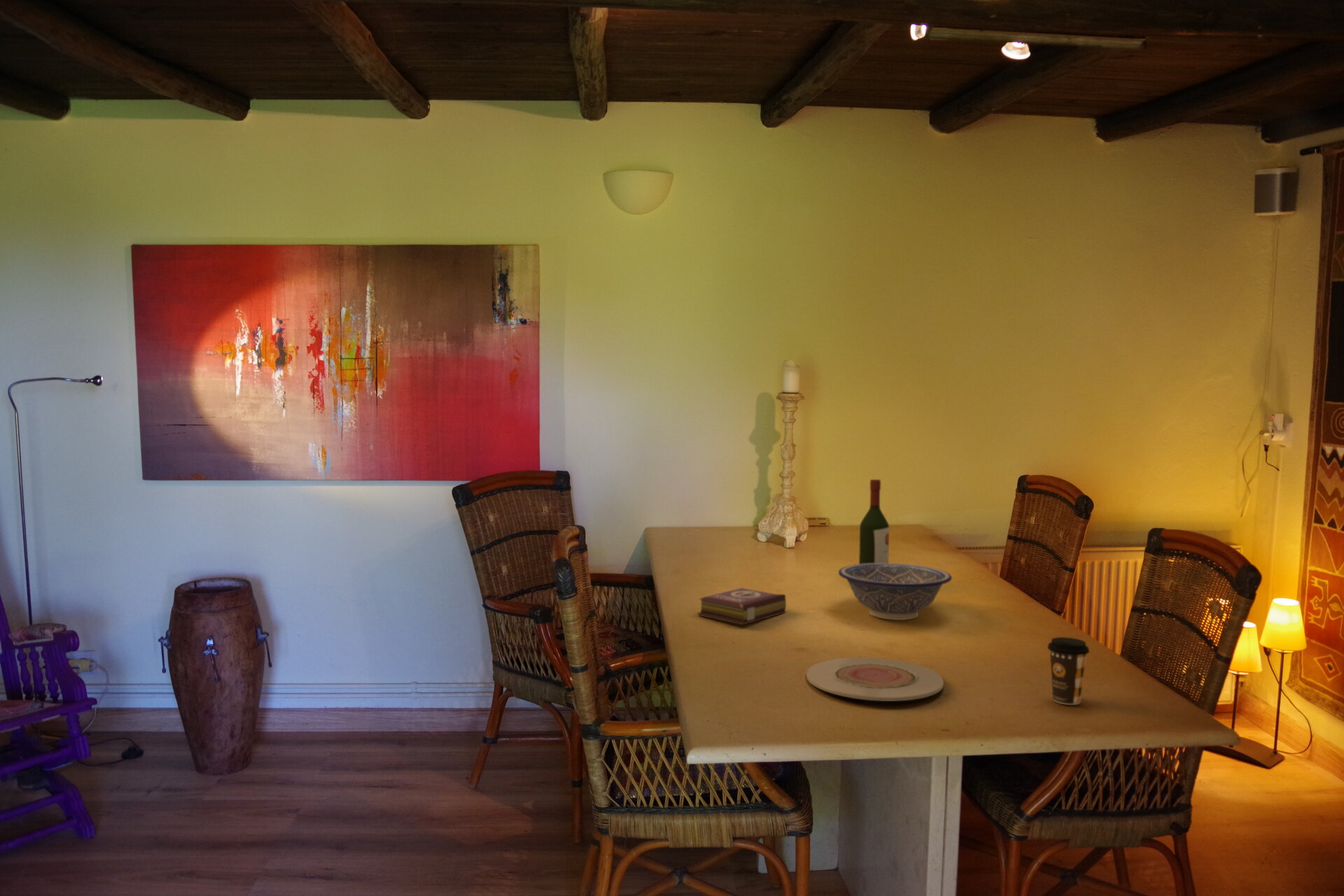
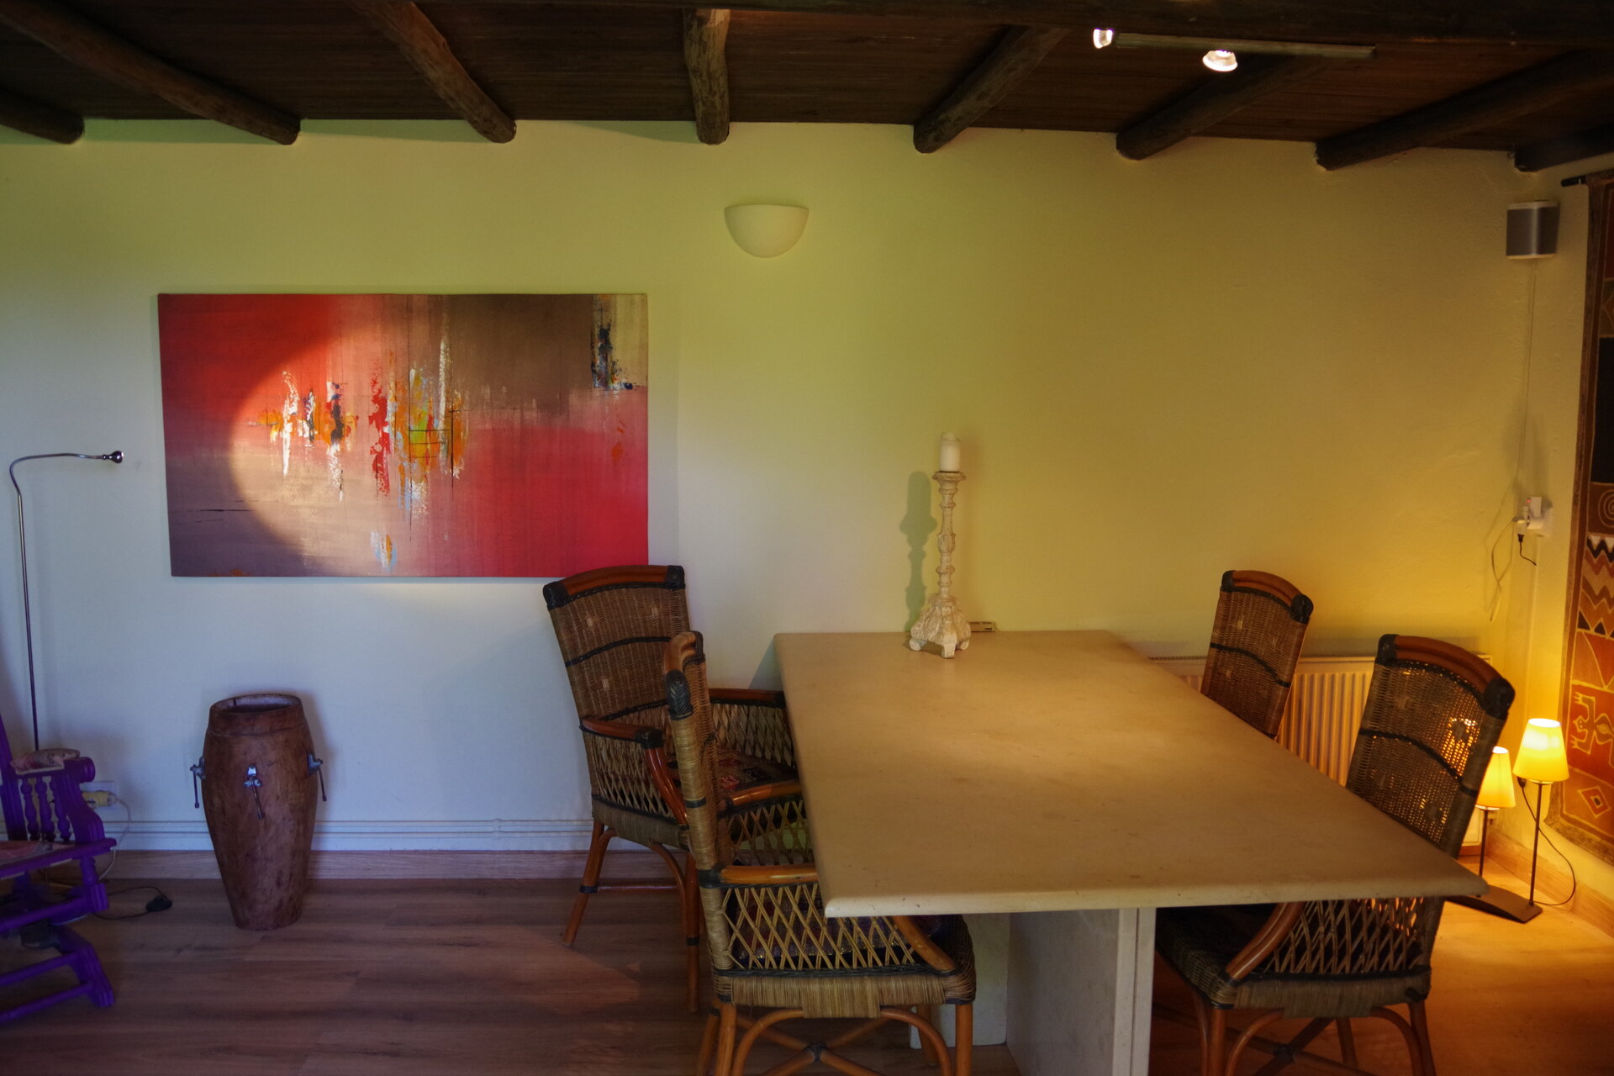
- decorative bowl (894, 594)
- coffee cup (1068, 671)
- wine bottle (874, 533)
- book (742, 604)
- plate (874, 676)
